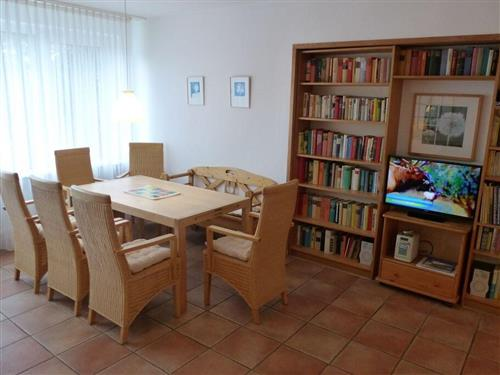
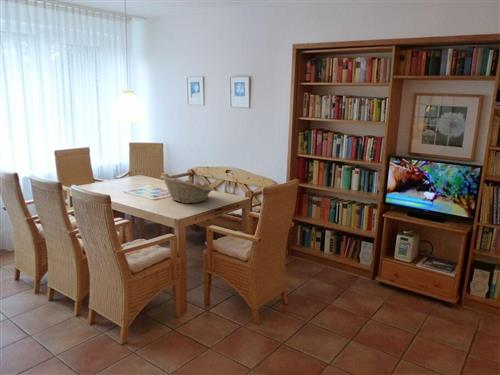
+ fruit basket (186, 187)
